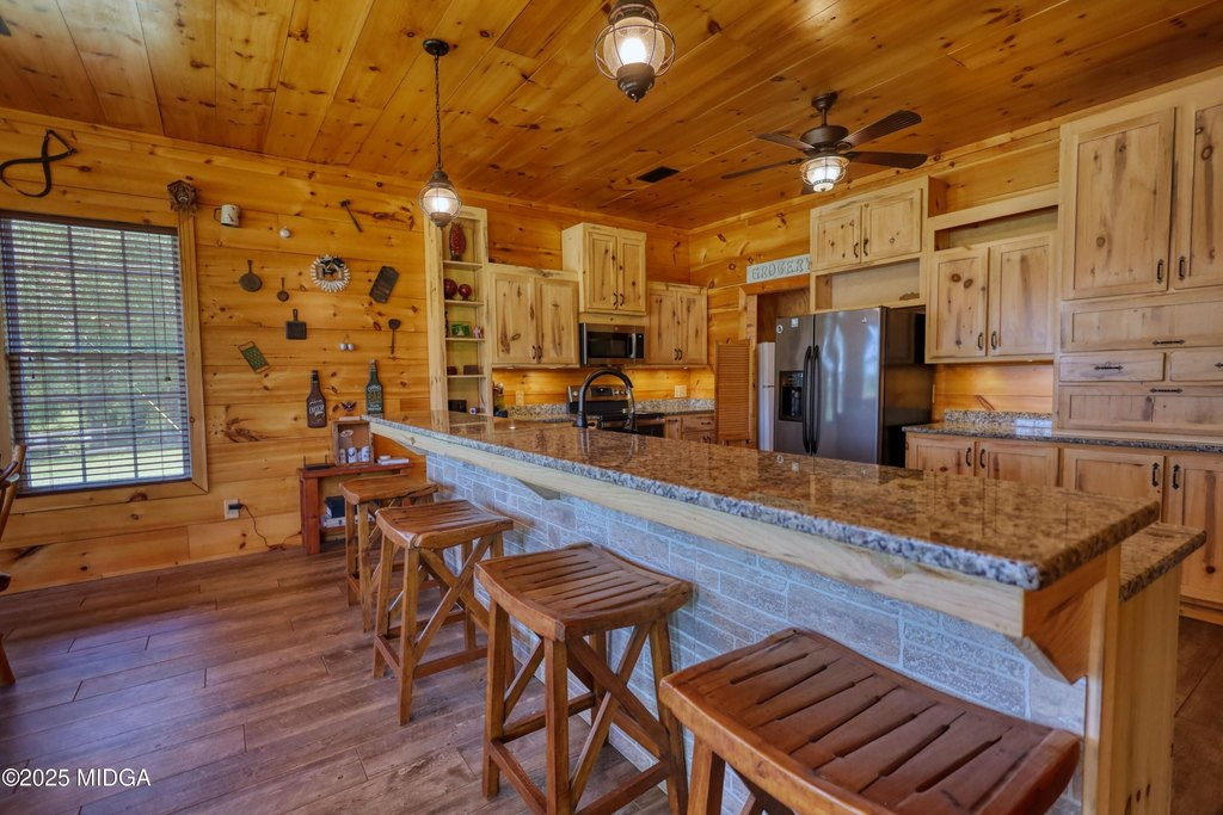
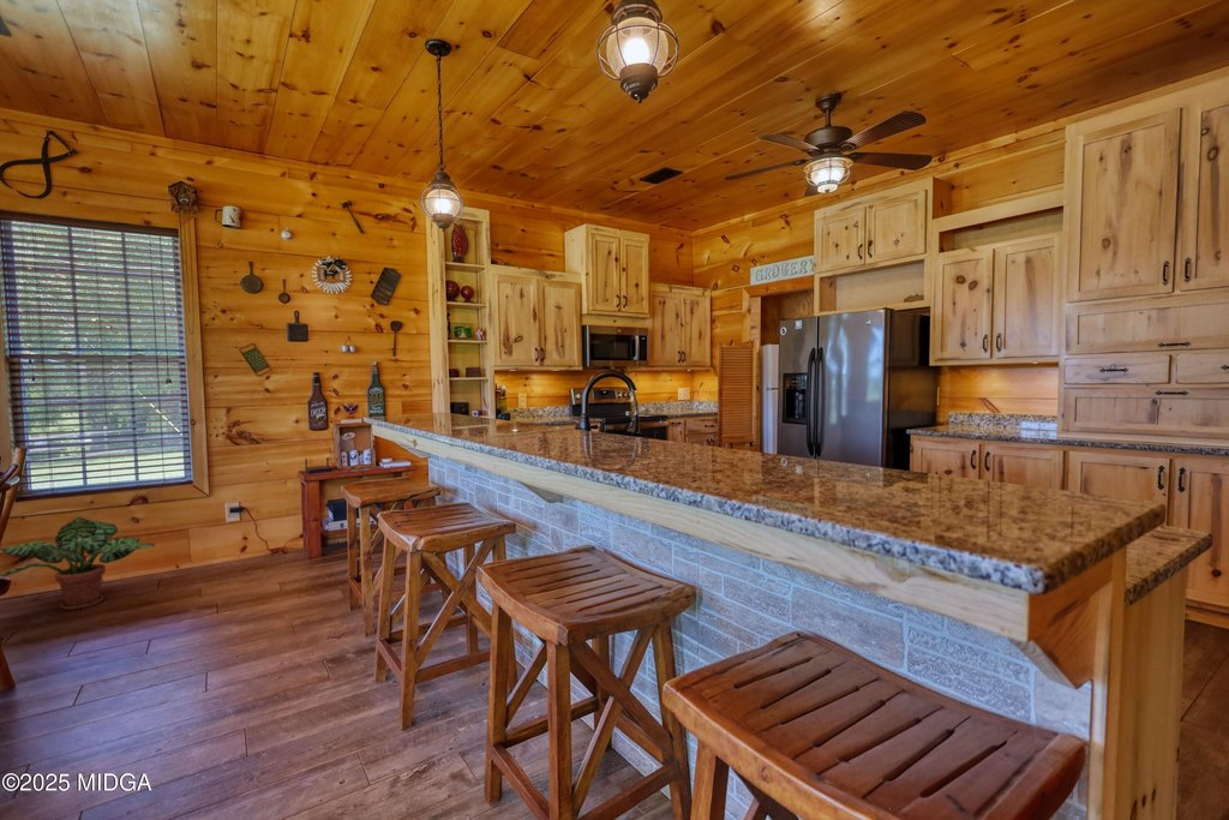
+ potted plant (79, 557)
